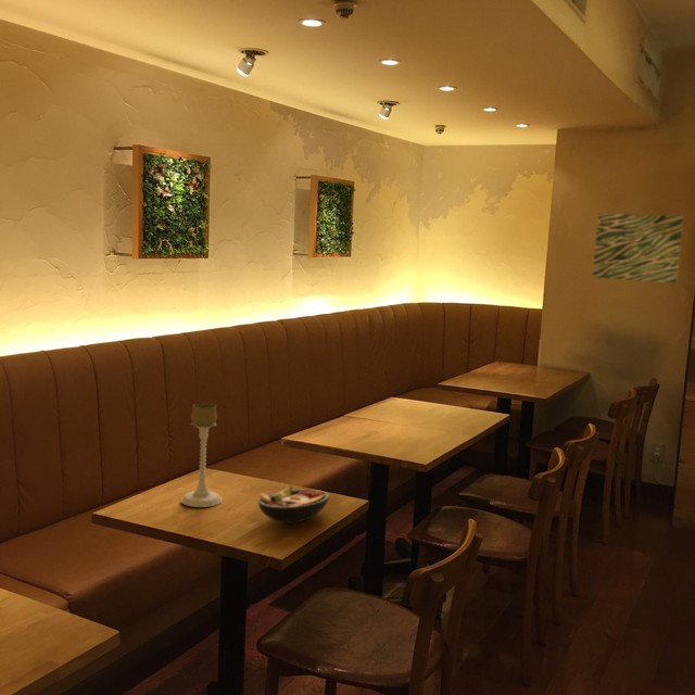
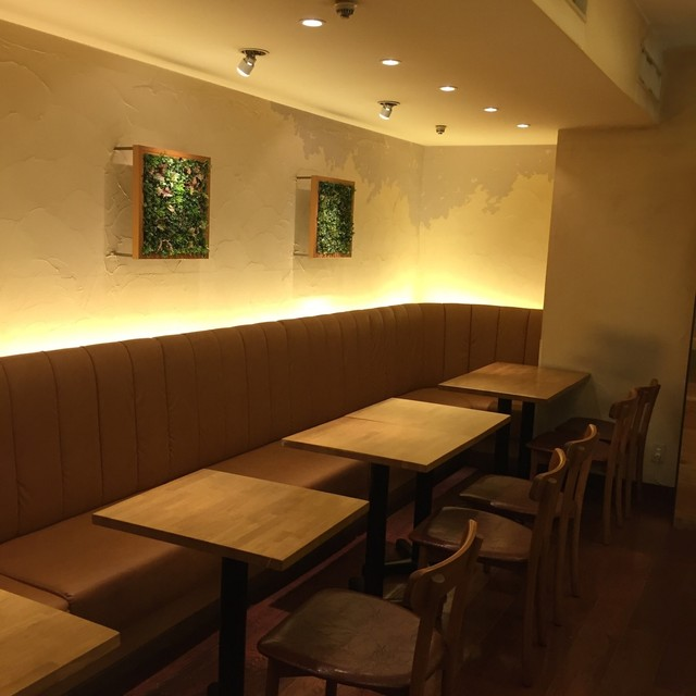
- wall art (636, 248)
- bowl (294, 506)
- candle holder (202, 453)
